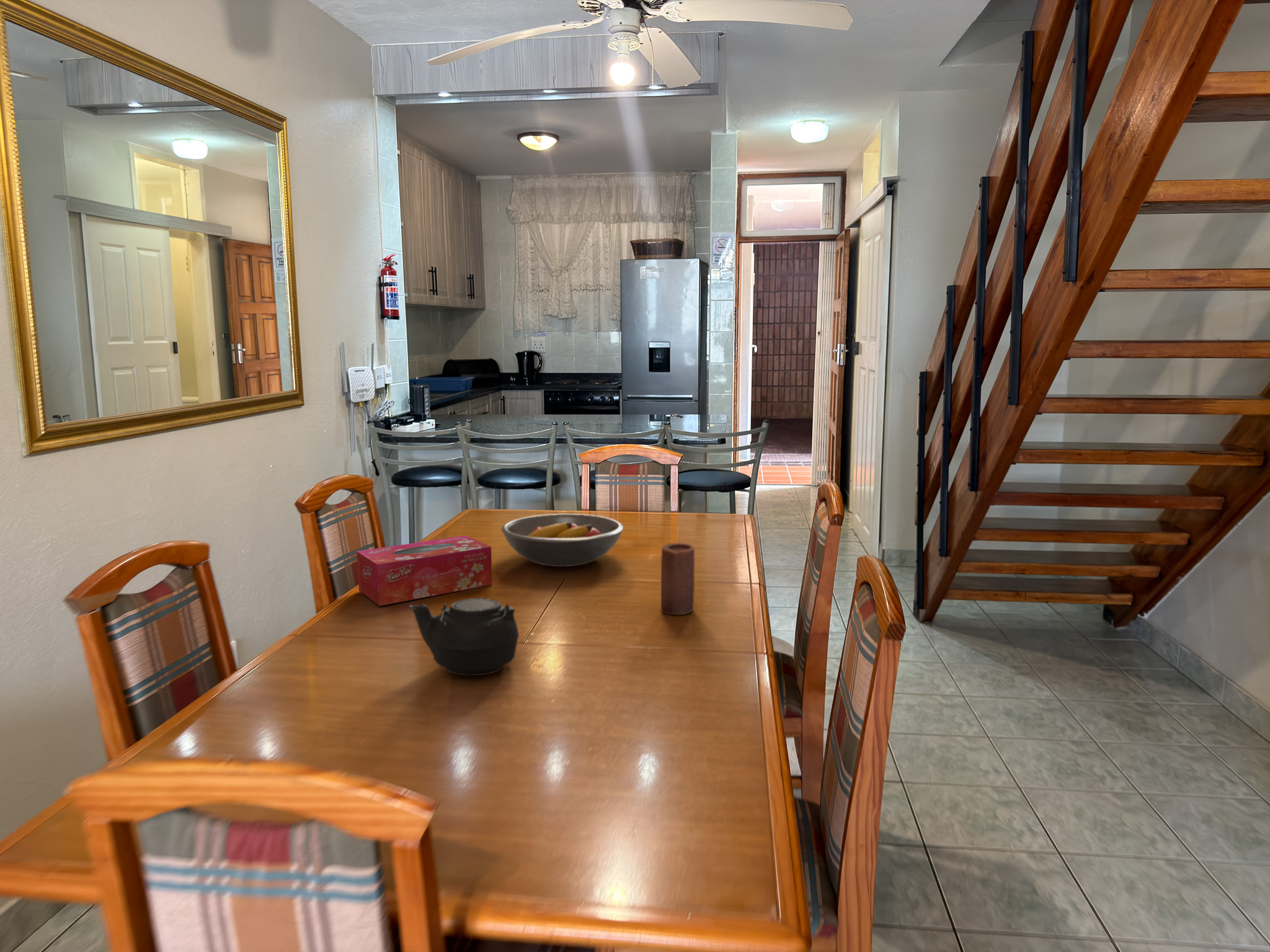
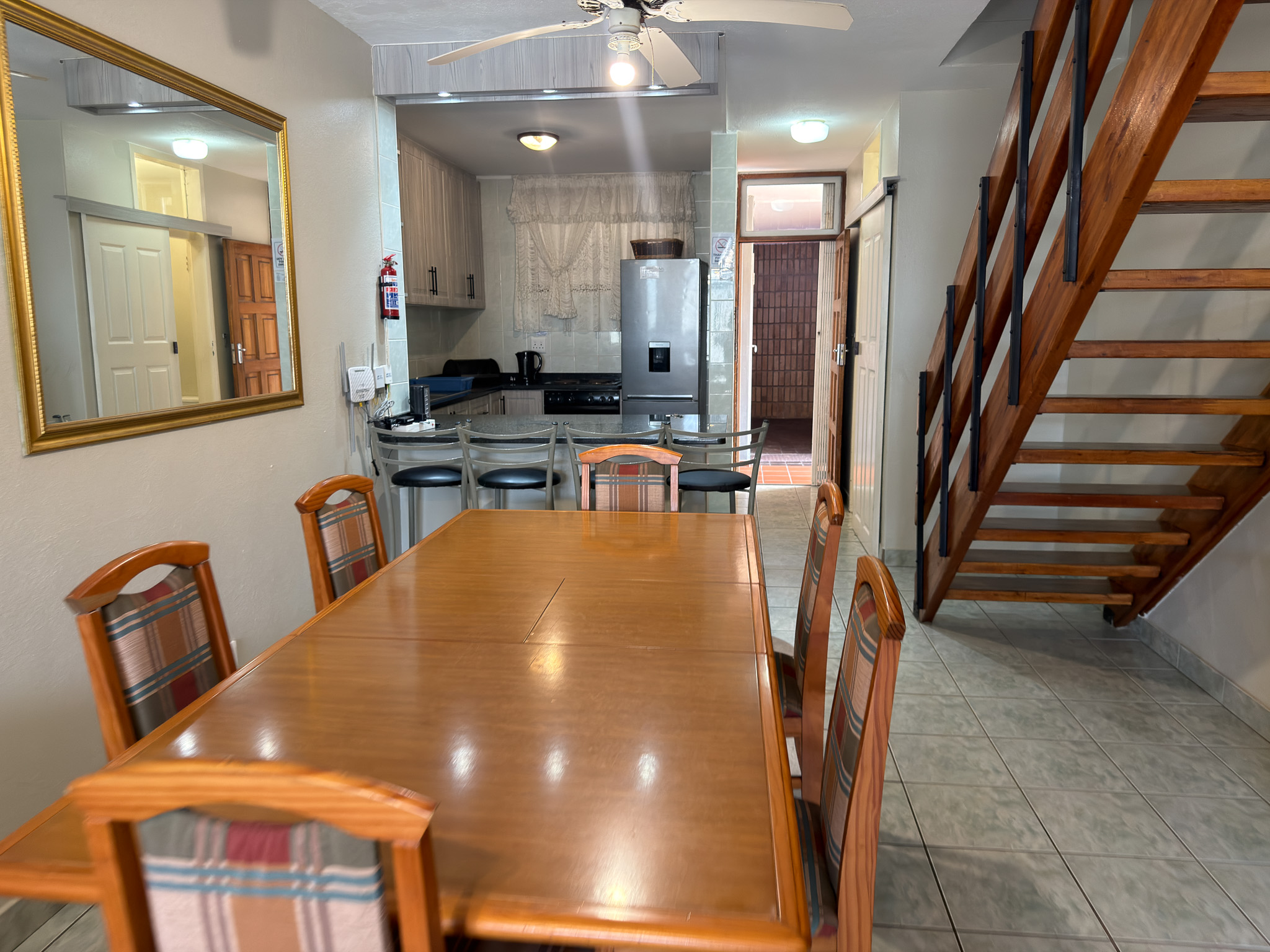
- teapot (465, 635)
- fruit bowl (562, 539)
- tissue box (425, 568)
- candle (677, 578)
